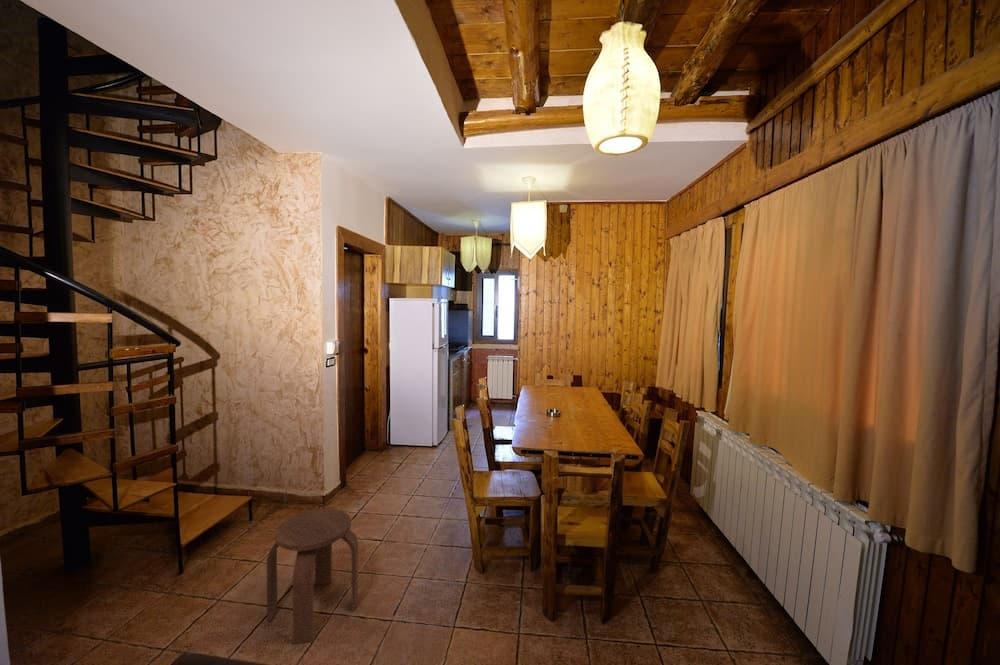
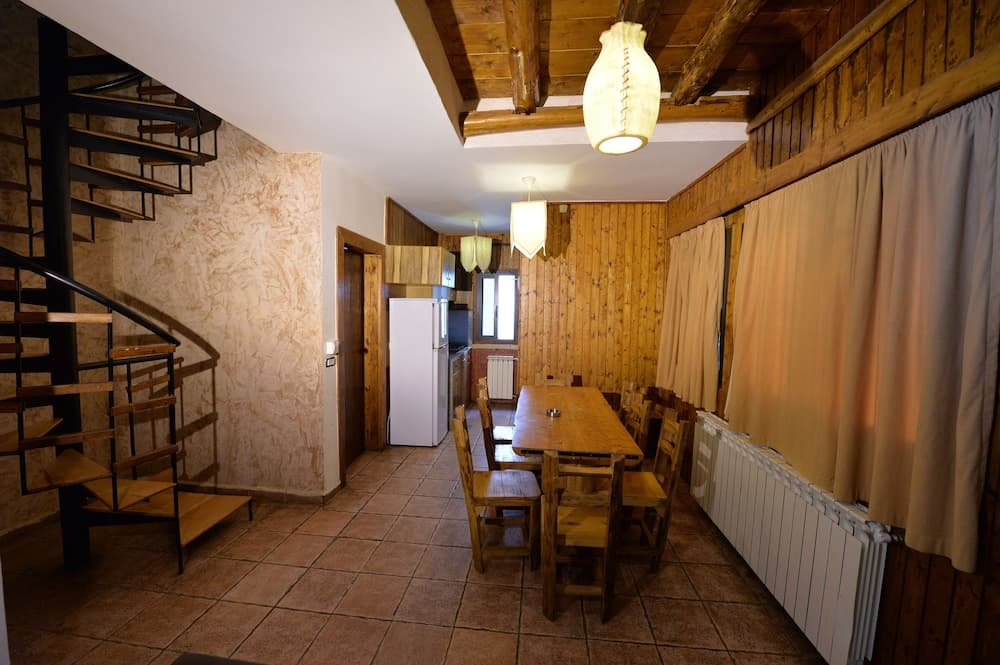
- stool (313, 567)
